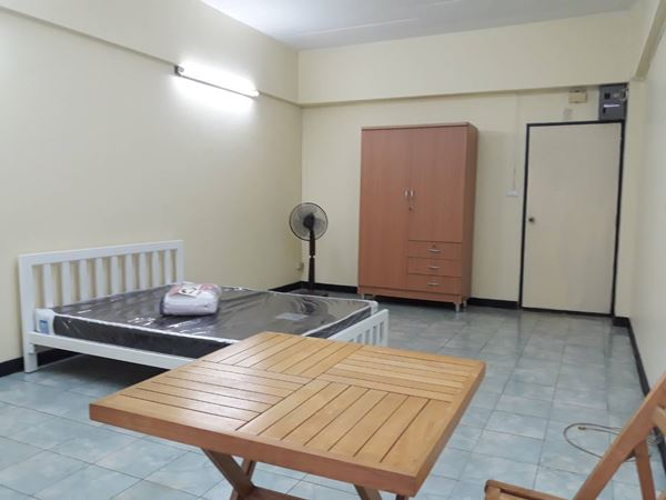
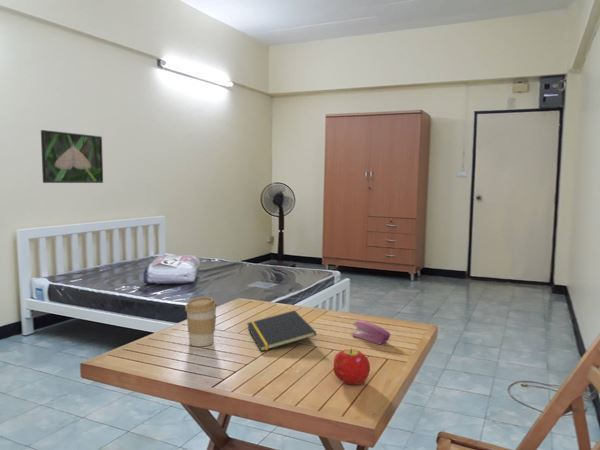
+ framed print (74, 158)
+ fruit (351, 364)
+ notepad (279, 329)
+ stapler (370, 331)
+ coffee cup (201, 320)
